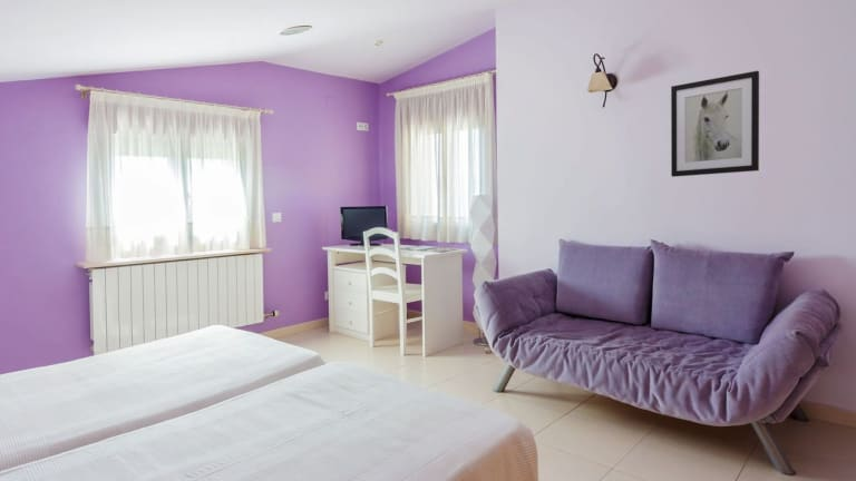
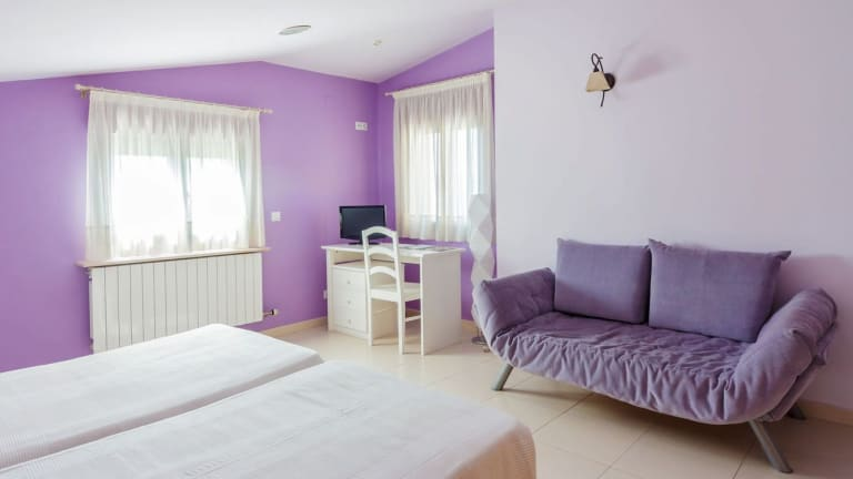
- wall art (712, 126)
